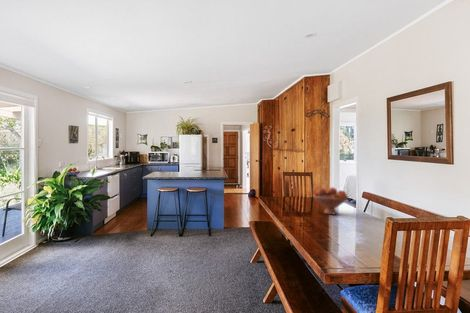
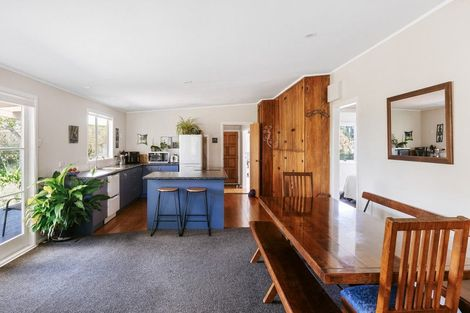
- fruit bowl (330, 200)
